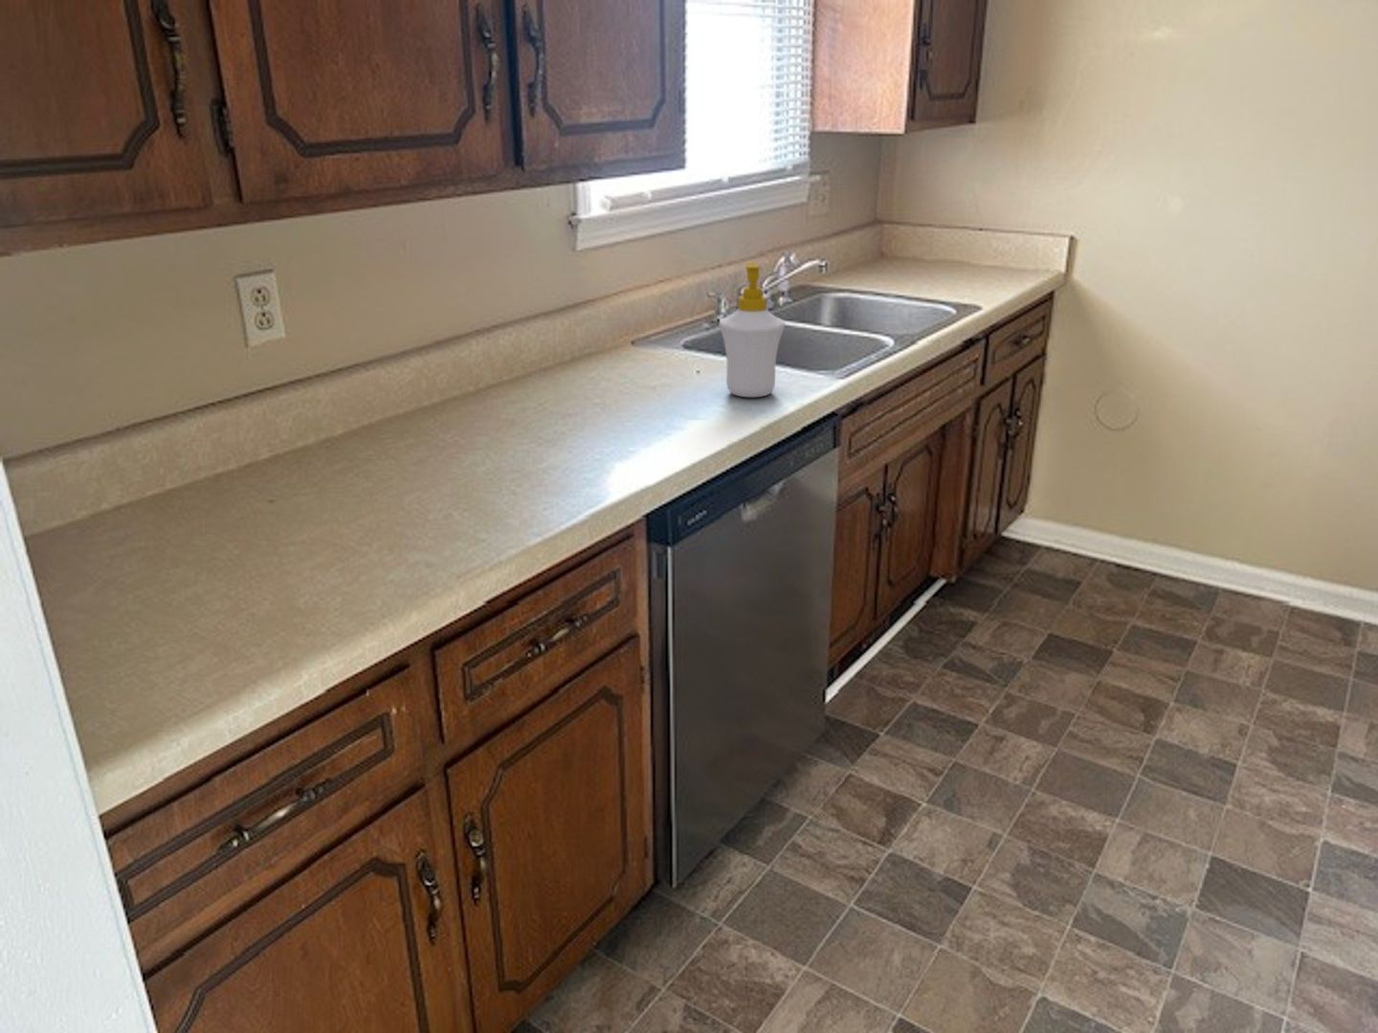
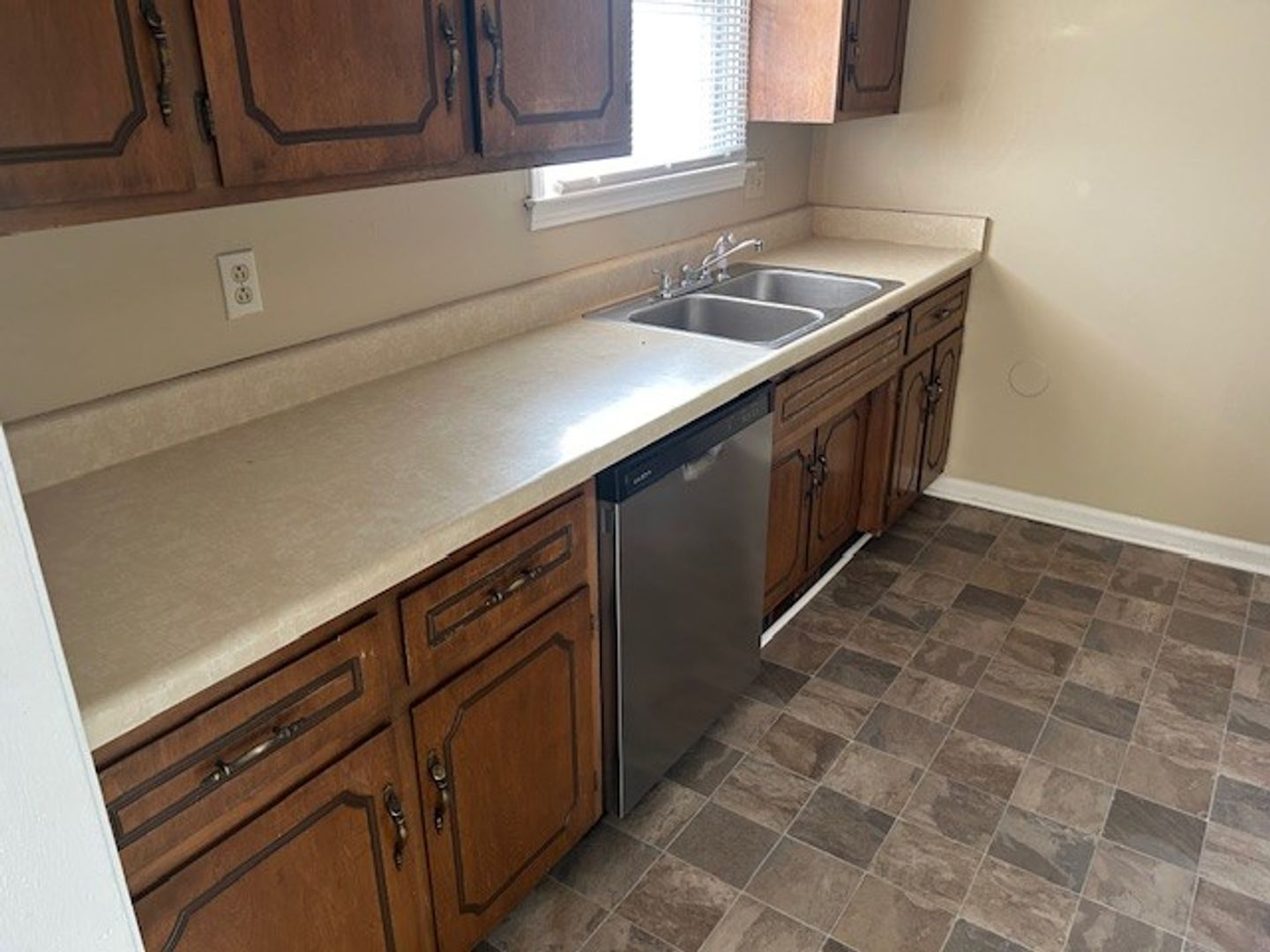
- soap bottle (751, 330)
